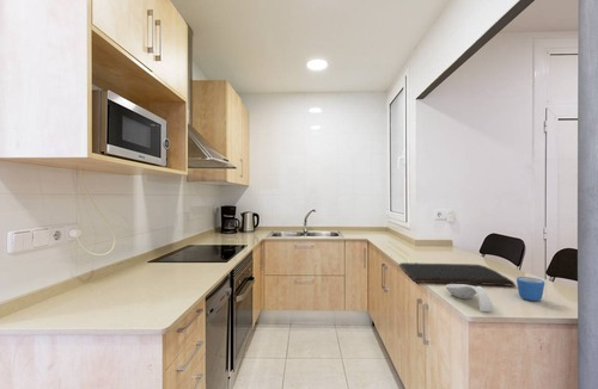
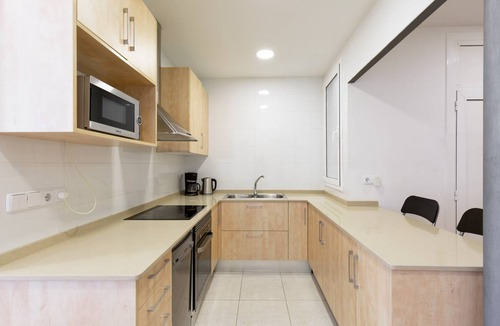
- cutting board (450, 271)
- spoon rest (469, 291)
- mug (527, 288)
